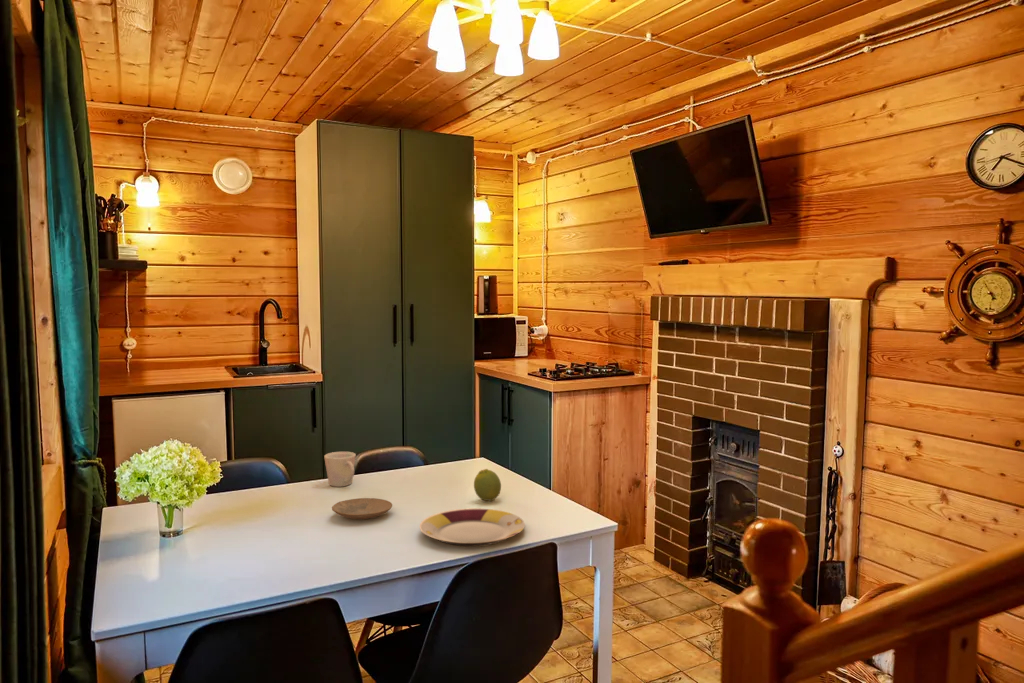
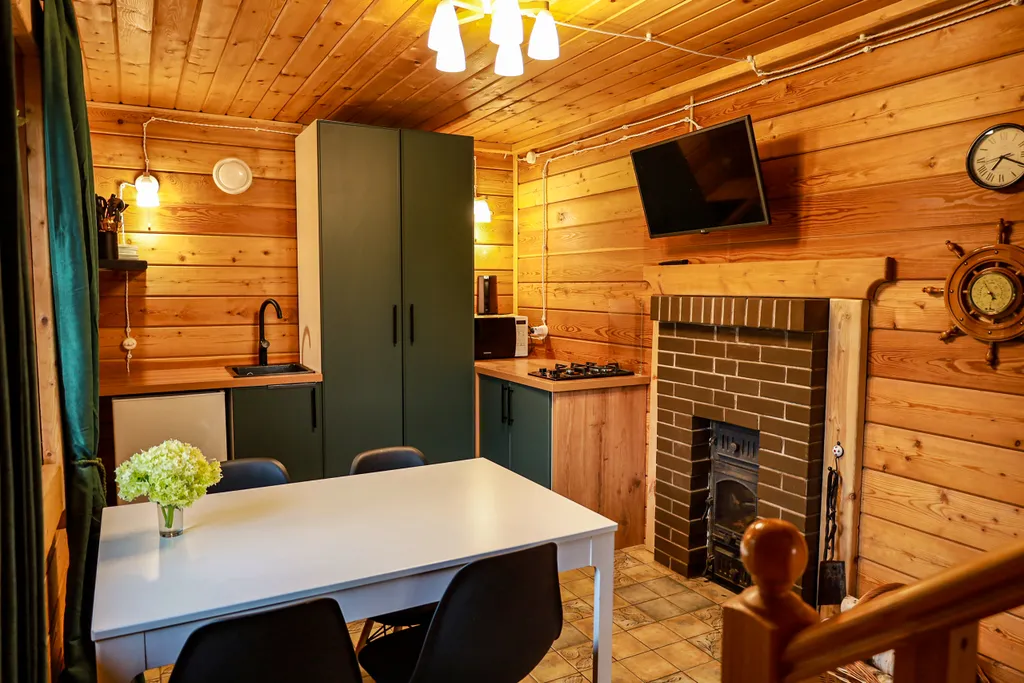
- plate (472, 528)
- plate (362, 510)
- fruit (487, 484)
- mug (343, 470)
